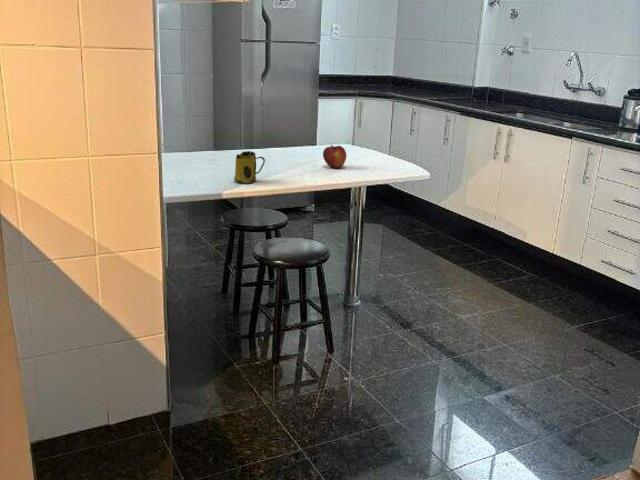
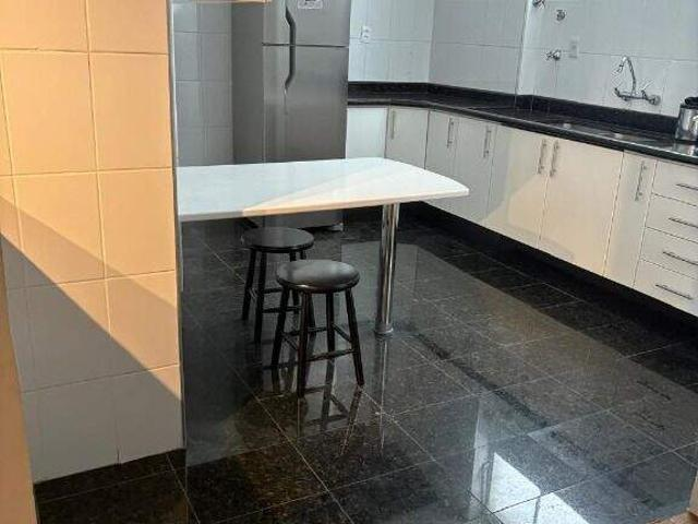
- mug (247, 167)
- fruit (335, 156)
